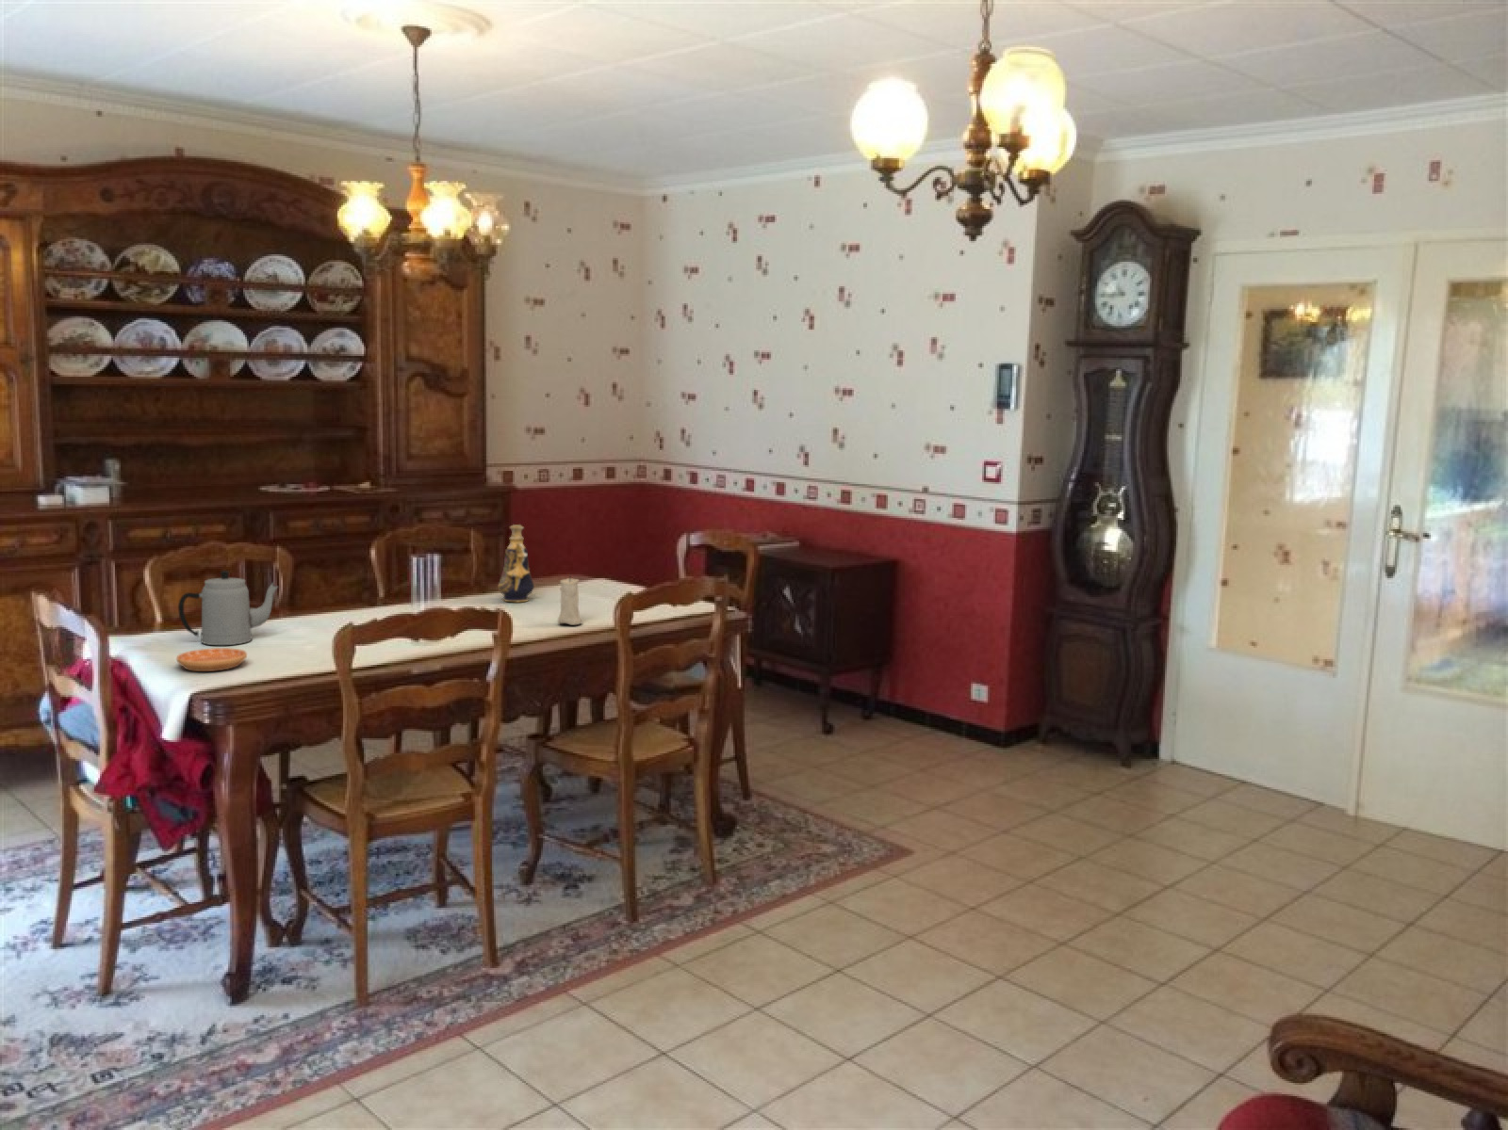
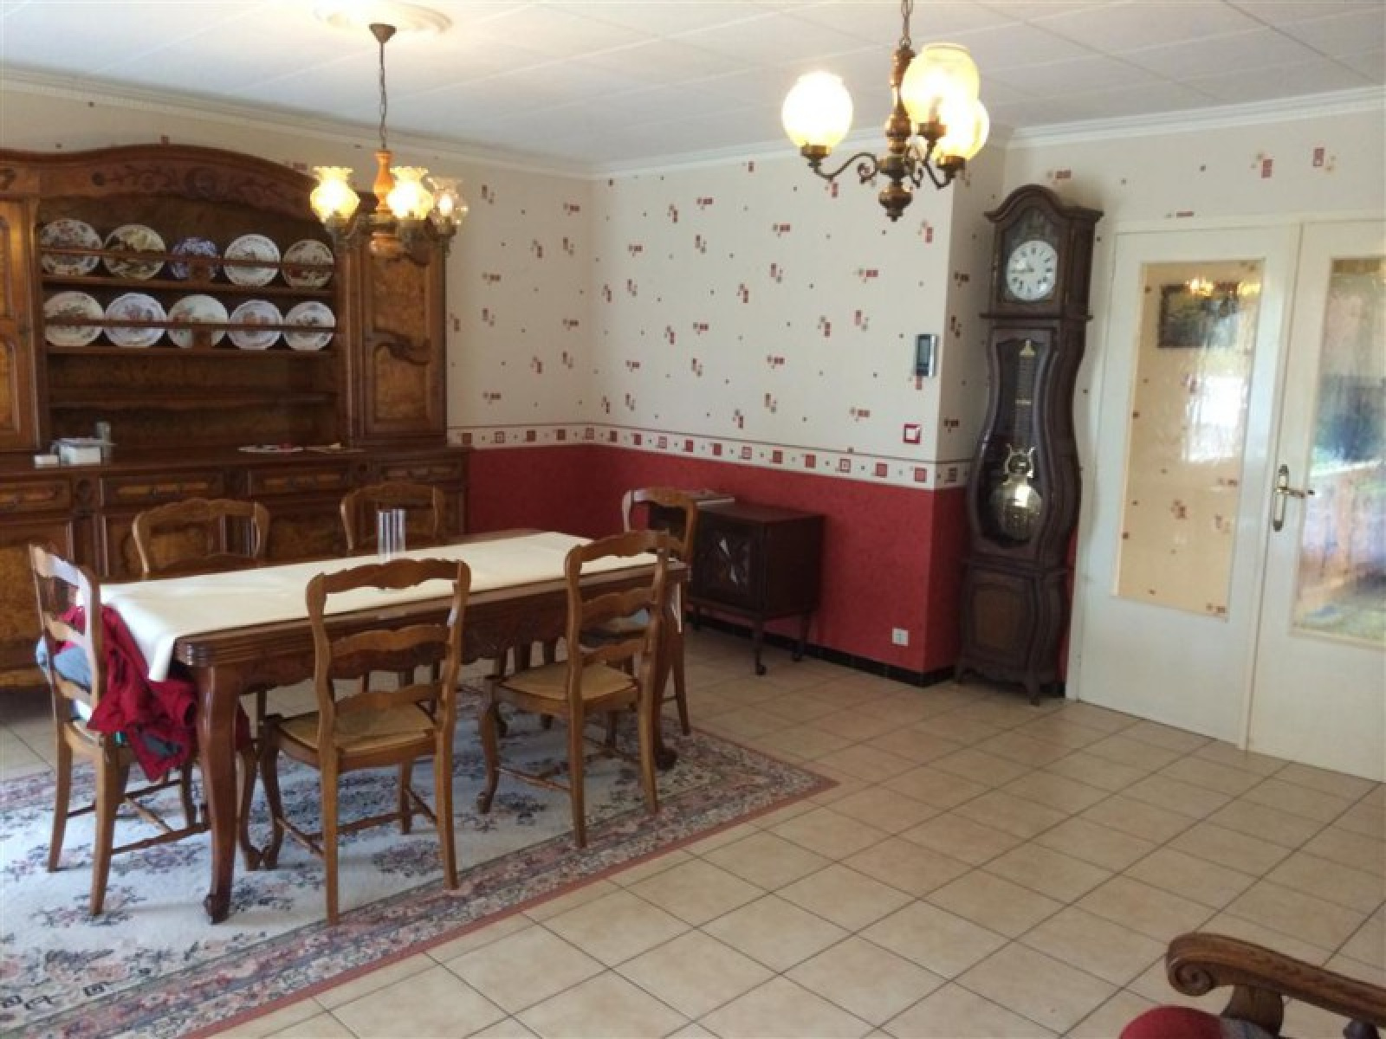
- saucer (213, 660)
- teapot (229, 605)
- decorative vase (515, 563)
- candle (569, 599)
